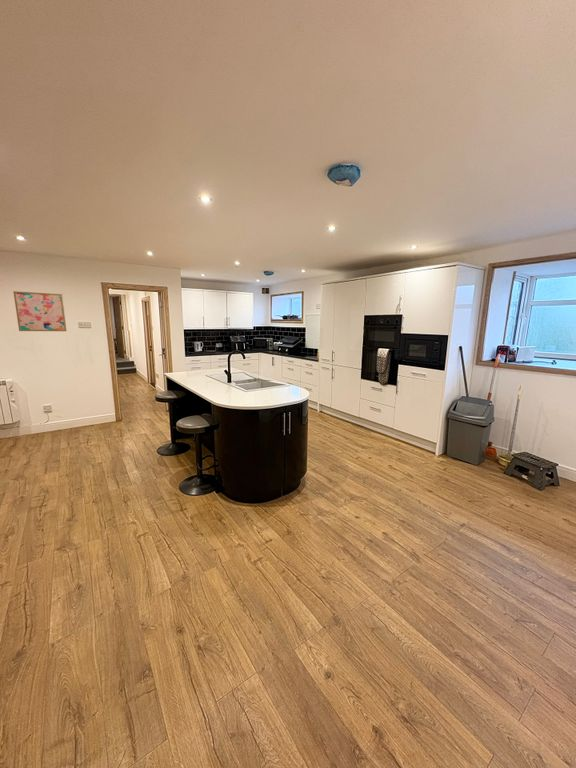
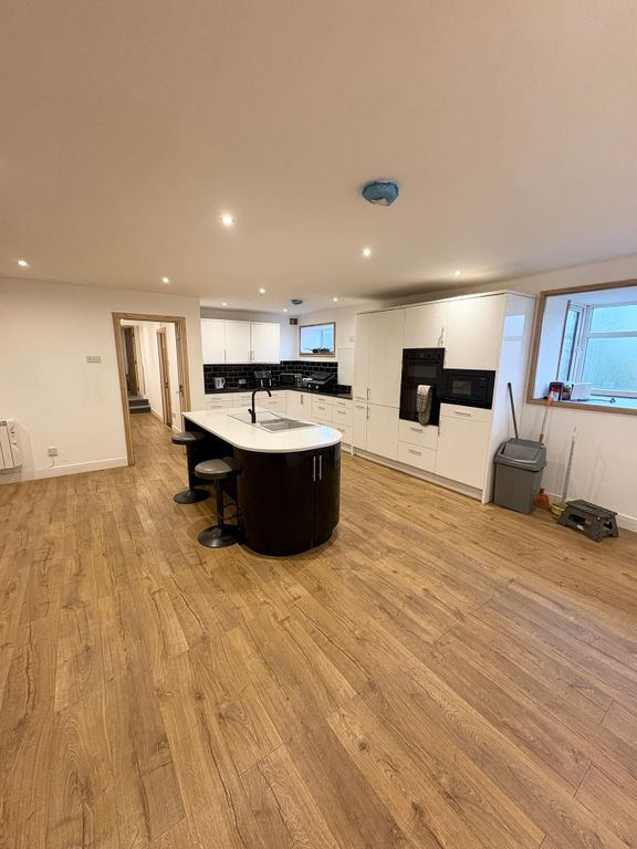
- wall art (41, 312)
